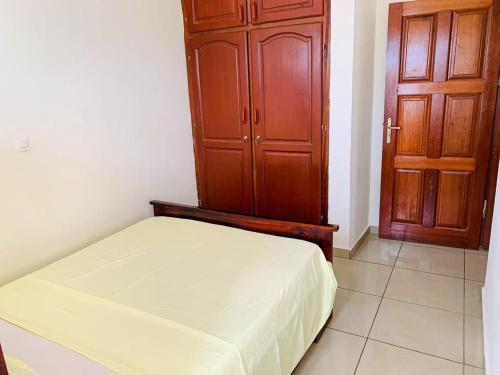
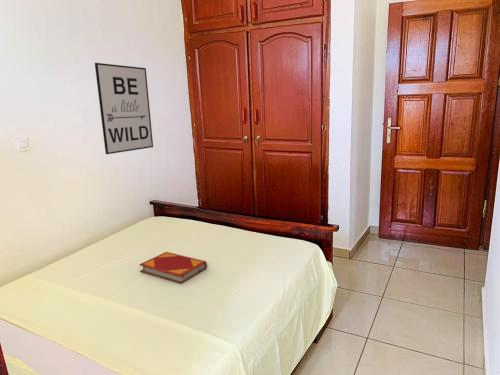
+ wall art (126, 109)
+ hardback book (173, 266)
